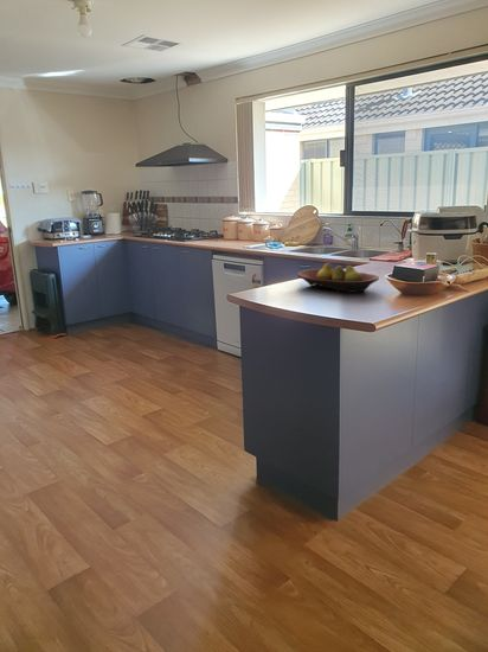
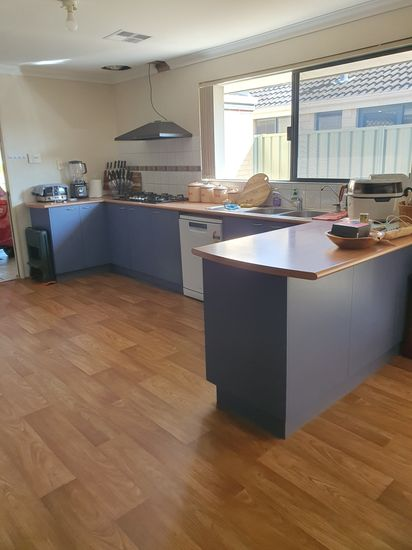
- fruit bowl (336, 276)
